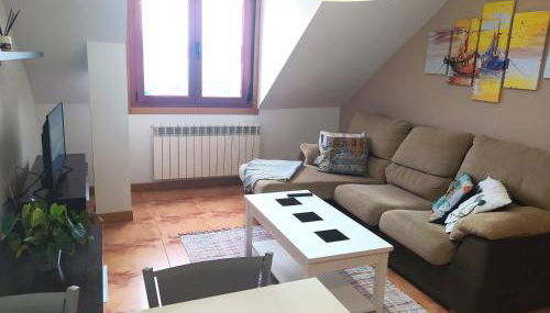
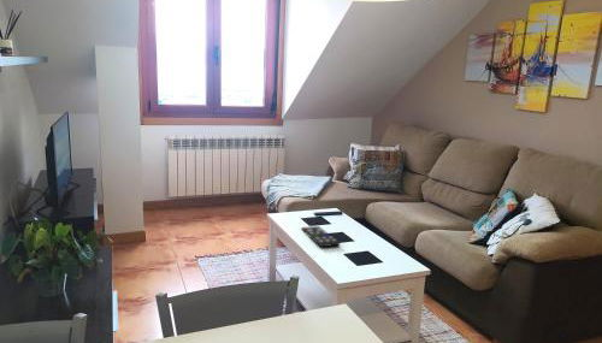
+ remote control (319, 235)
